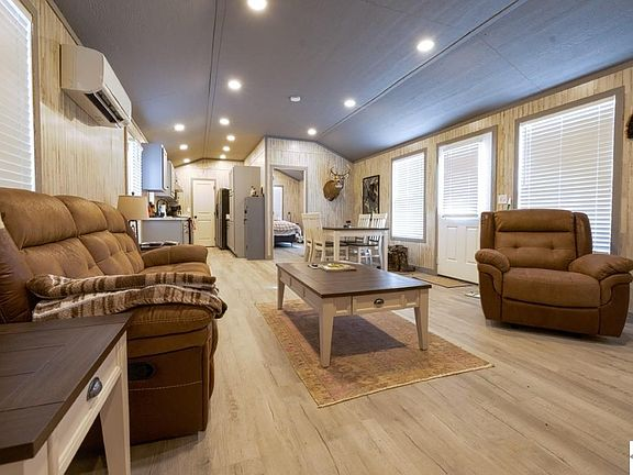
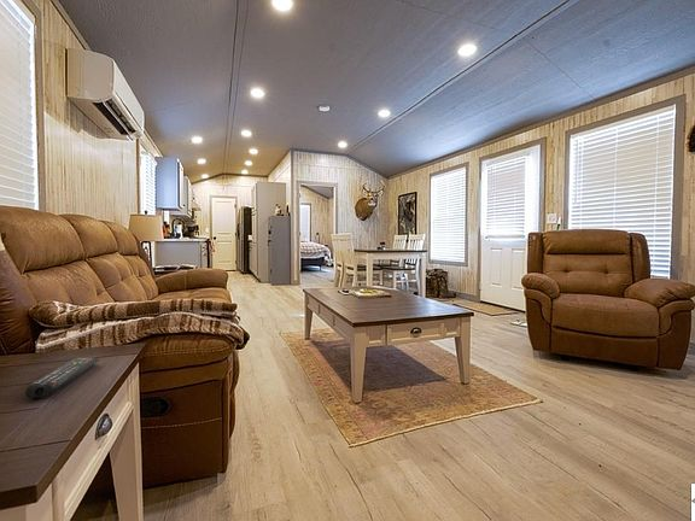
+ remote control (66, 374)
